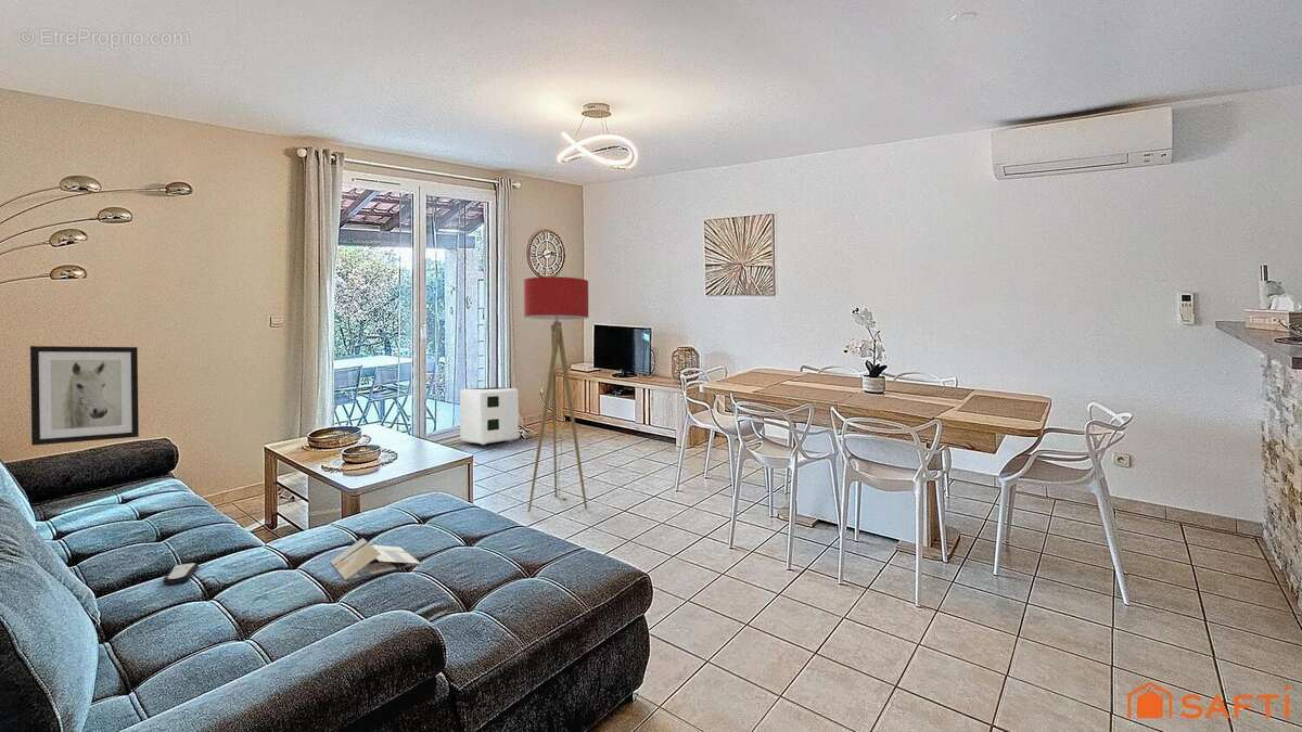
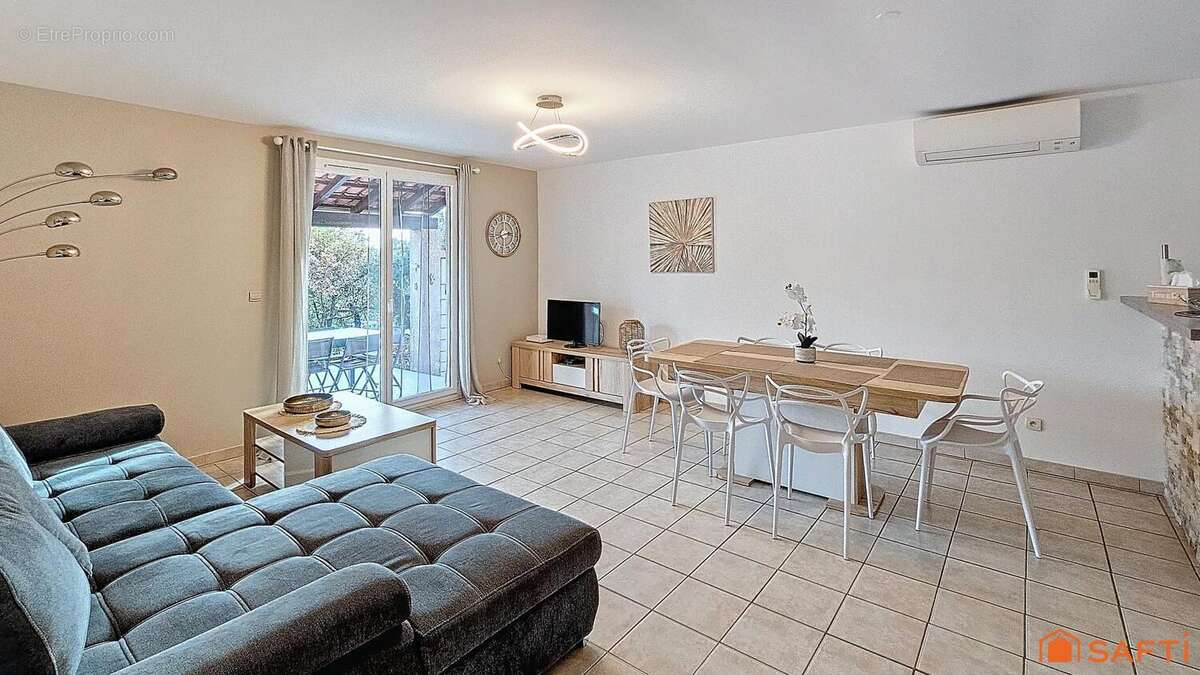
- wall art (87, 394)
- air purifier (489, 415)
- remote control (180, 573)
- floor lamp (557, 394)
- brochure (374, 553)
